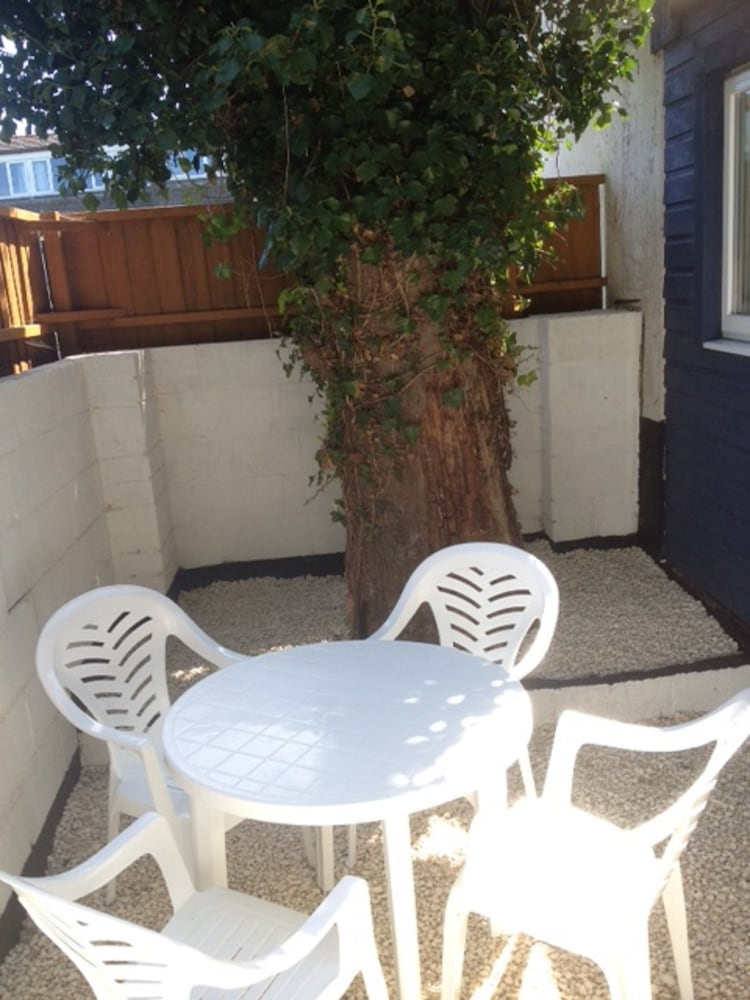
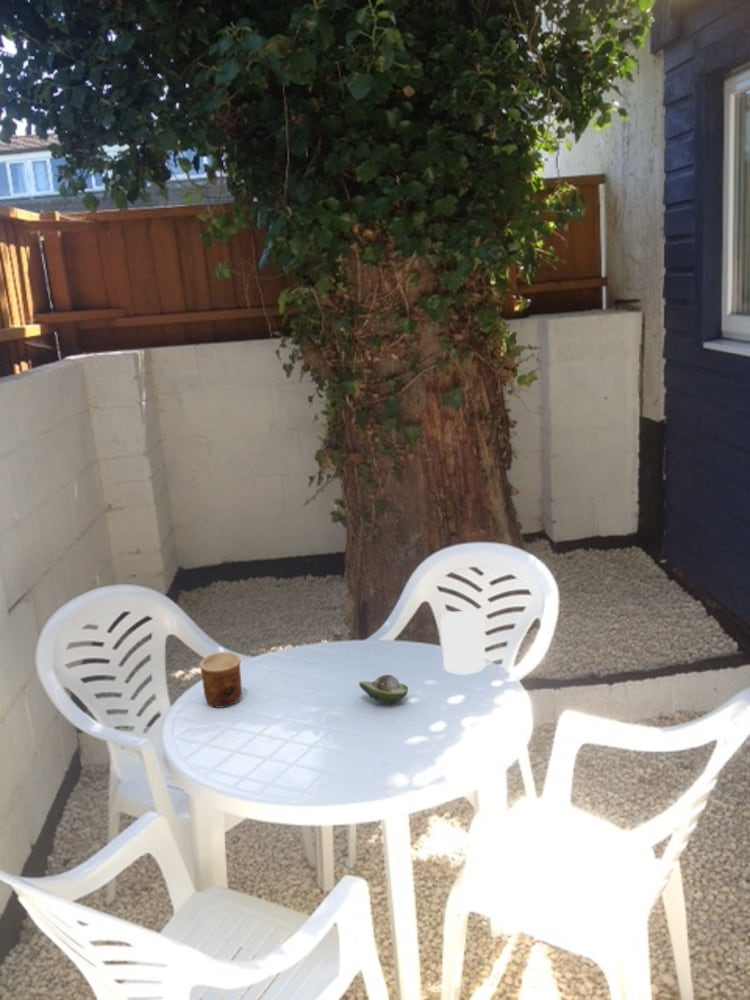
+ cup (222, 680)
+ fruit (383, 688)
+ cup (463, 641)
